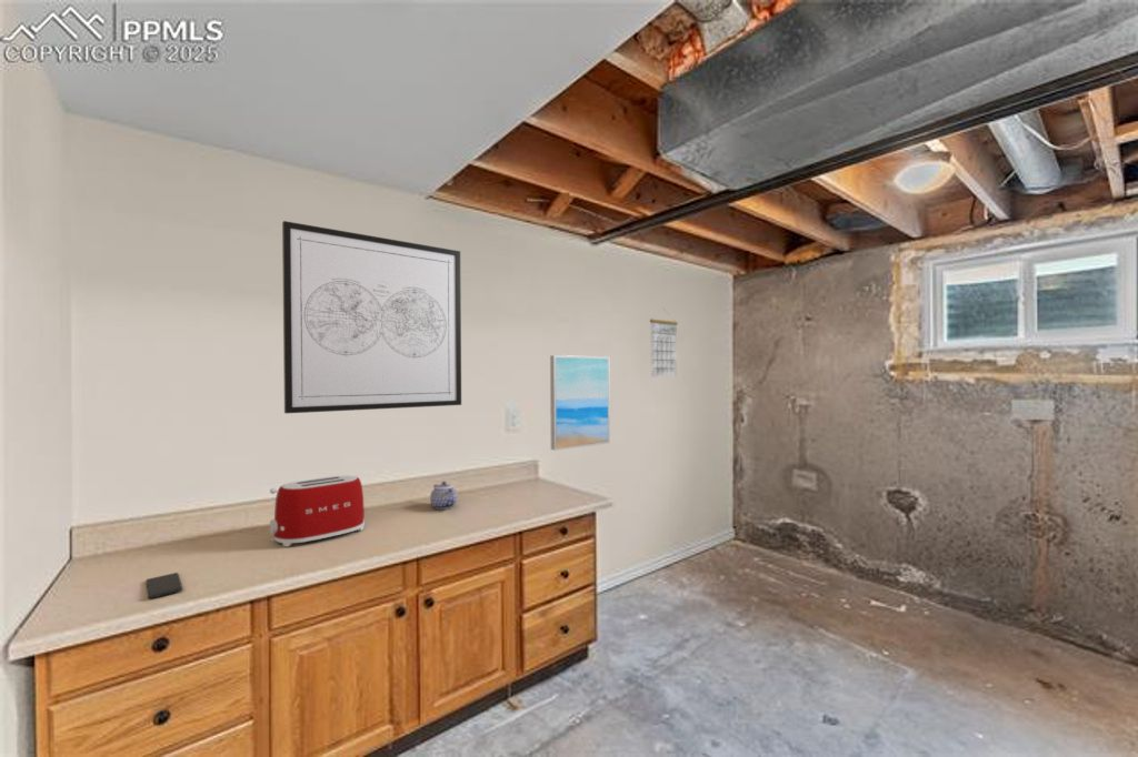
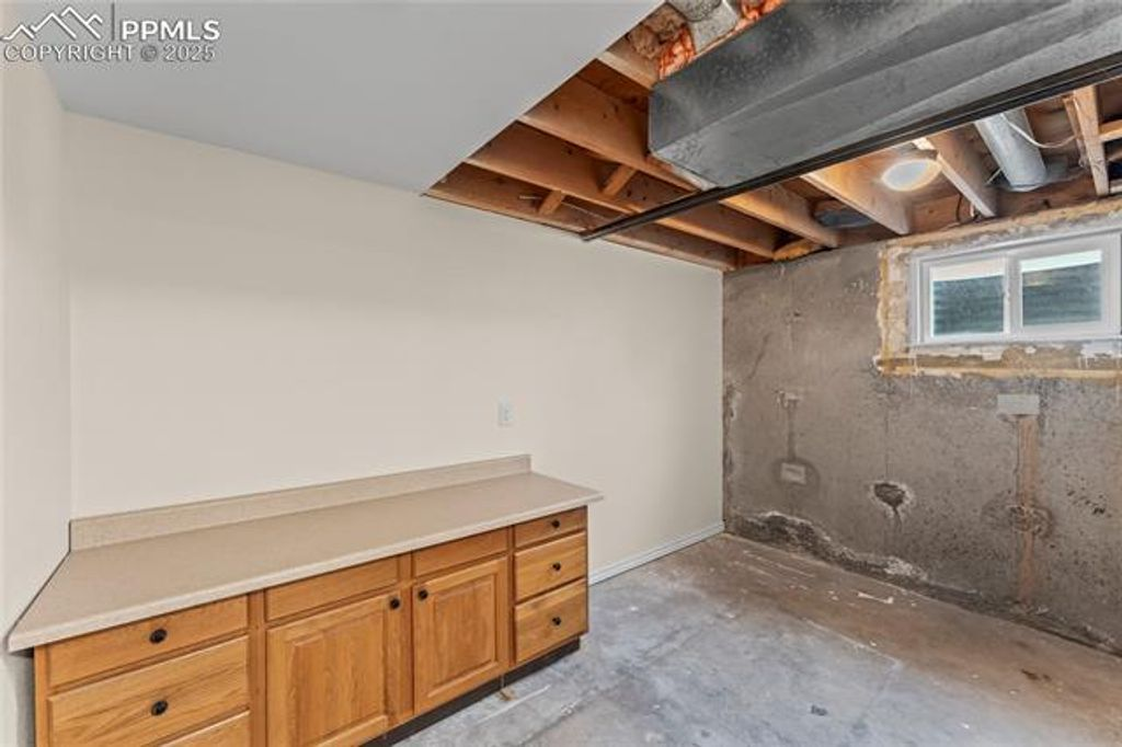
- calendar (663, 342)
- smartphone (163, 584)
- wall art (381, 323)
- wall art (581, 401)
- teapot (443, 494)
- toaster (319, 507)
